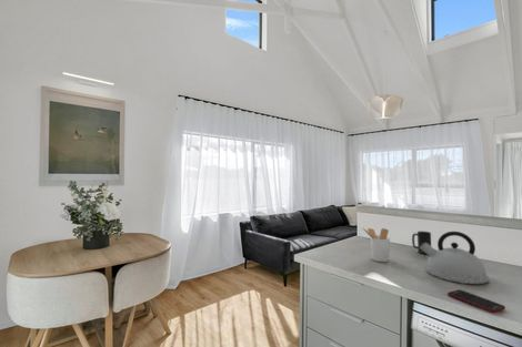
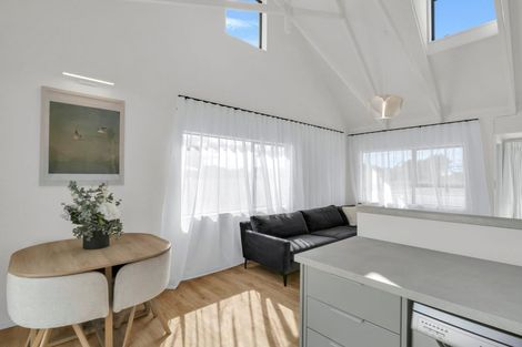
- utensil holder (375, 243)
- cell phone (474, 300)
- kettle (451, 252)
- mug (421, 242)
